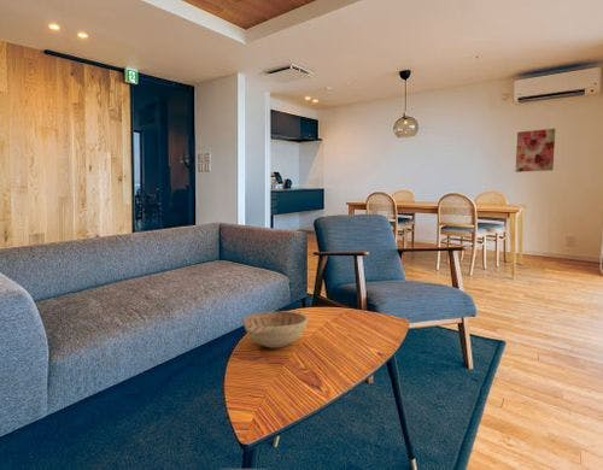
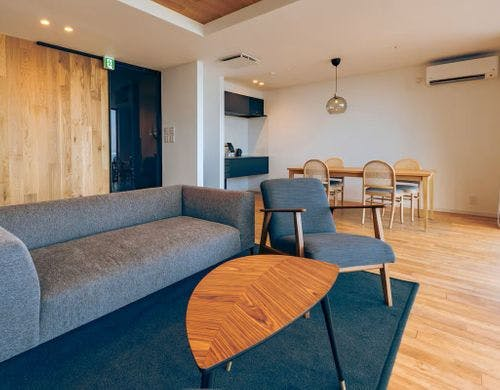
- wall art (534, 151)
- decorative bowl (275, 329)
